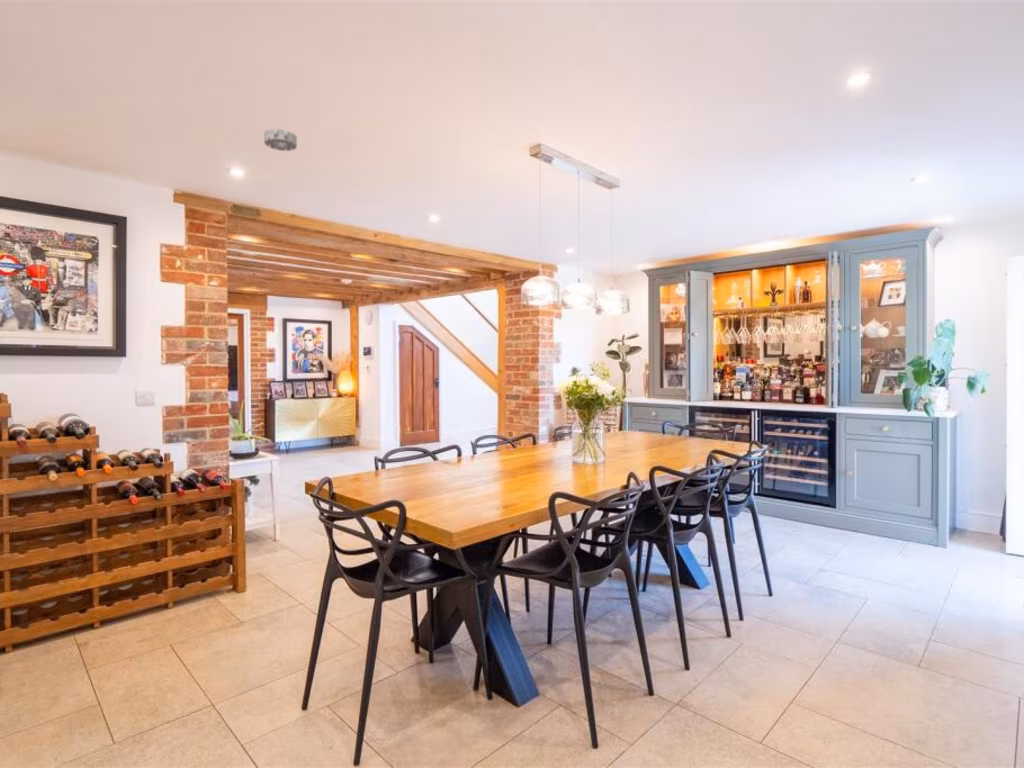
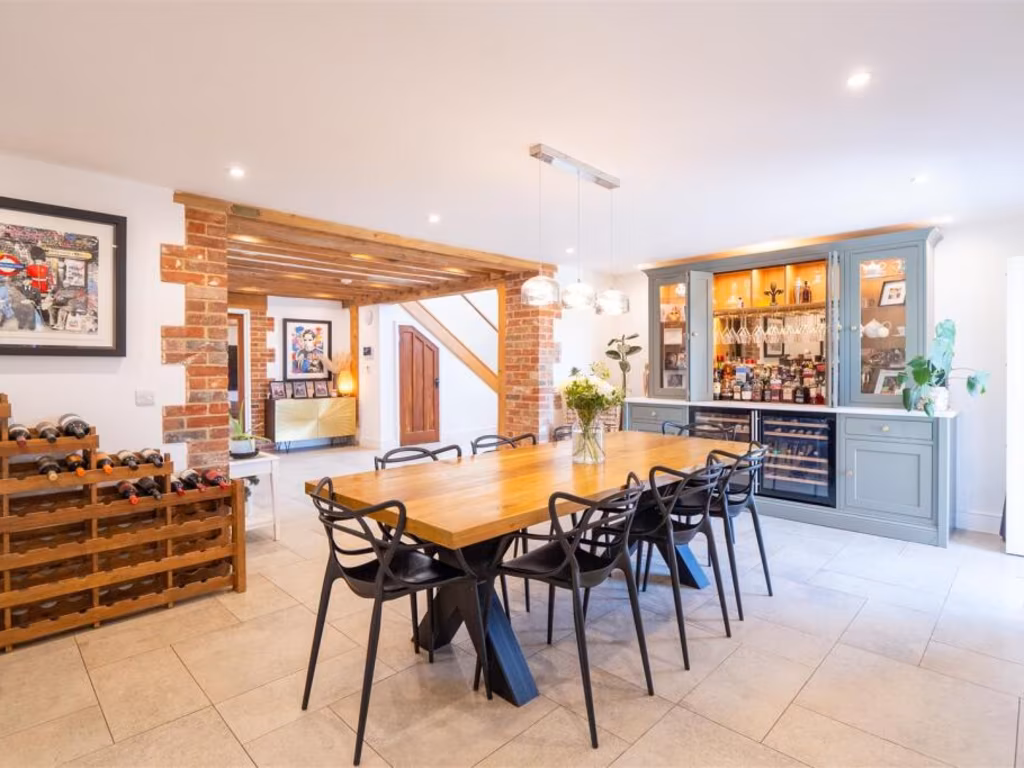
- smoke detector (280, 139)
